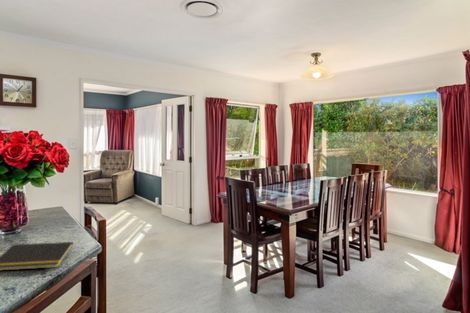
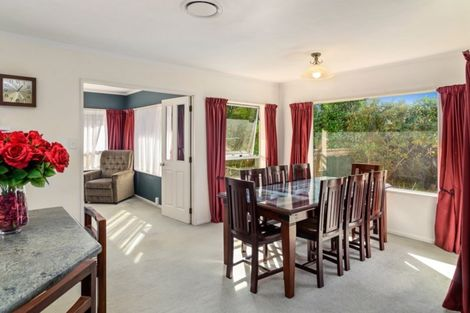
- notepad (34, 255)
